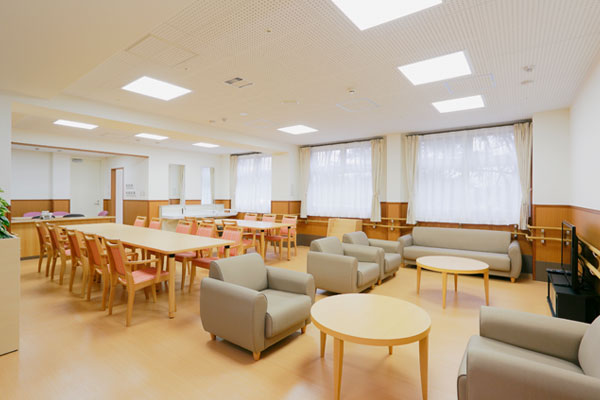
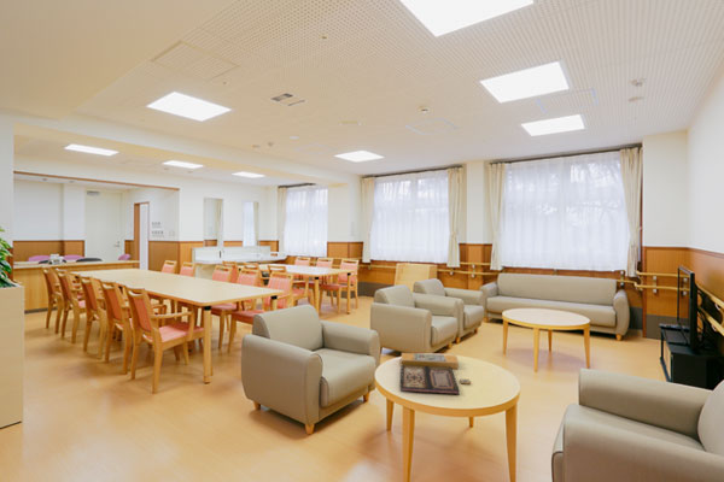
+ board game (433, 371)
